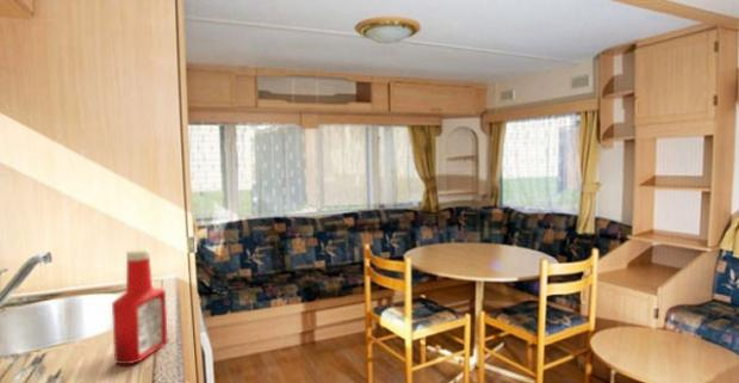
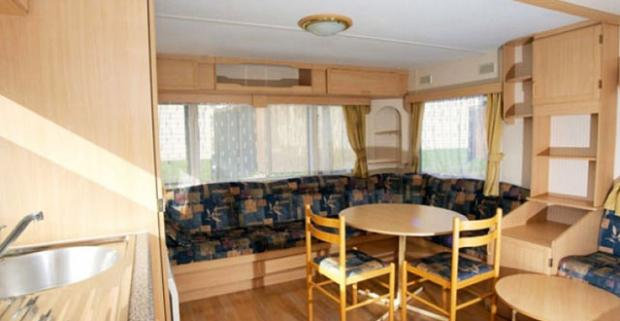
- soap bottle (139, 301)
